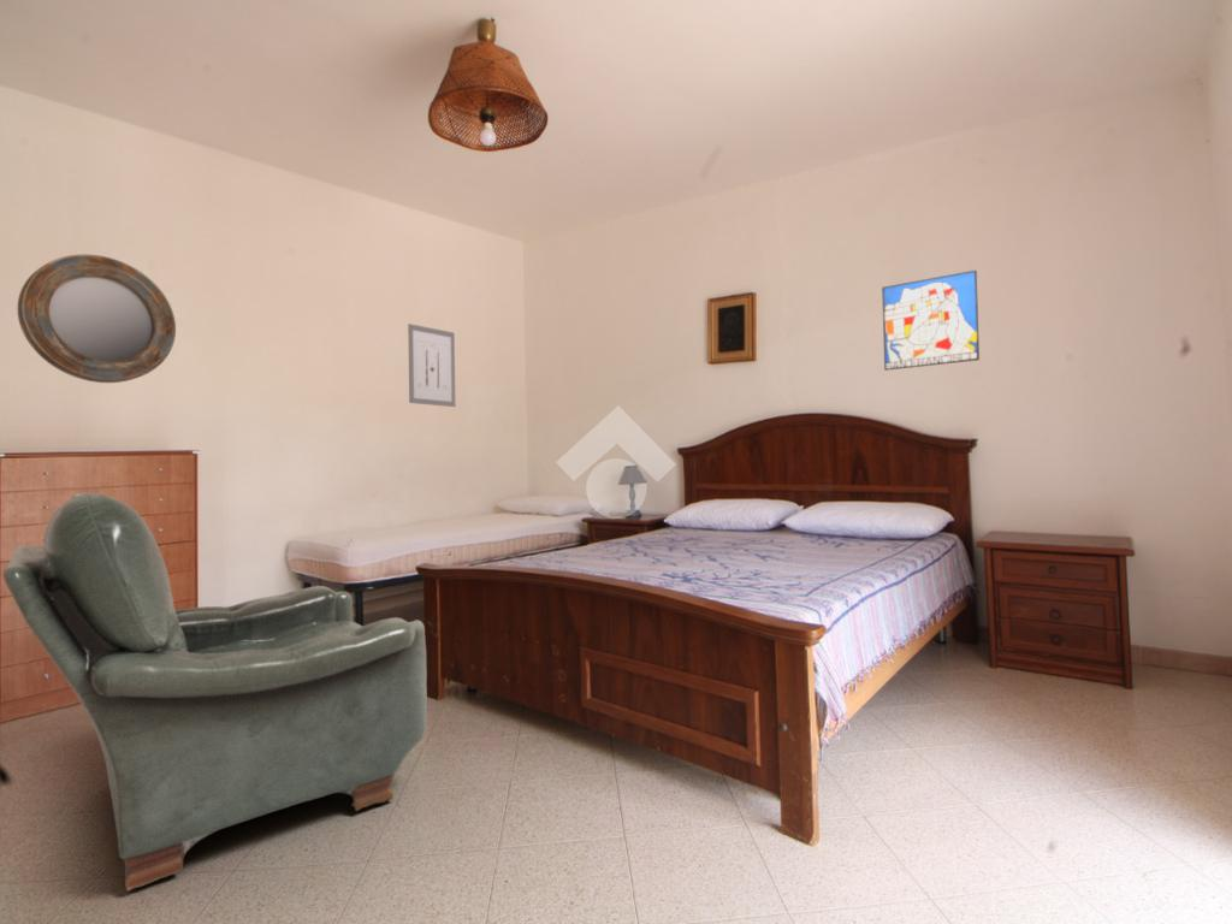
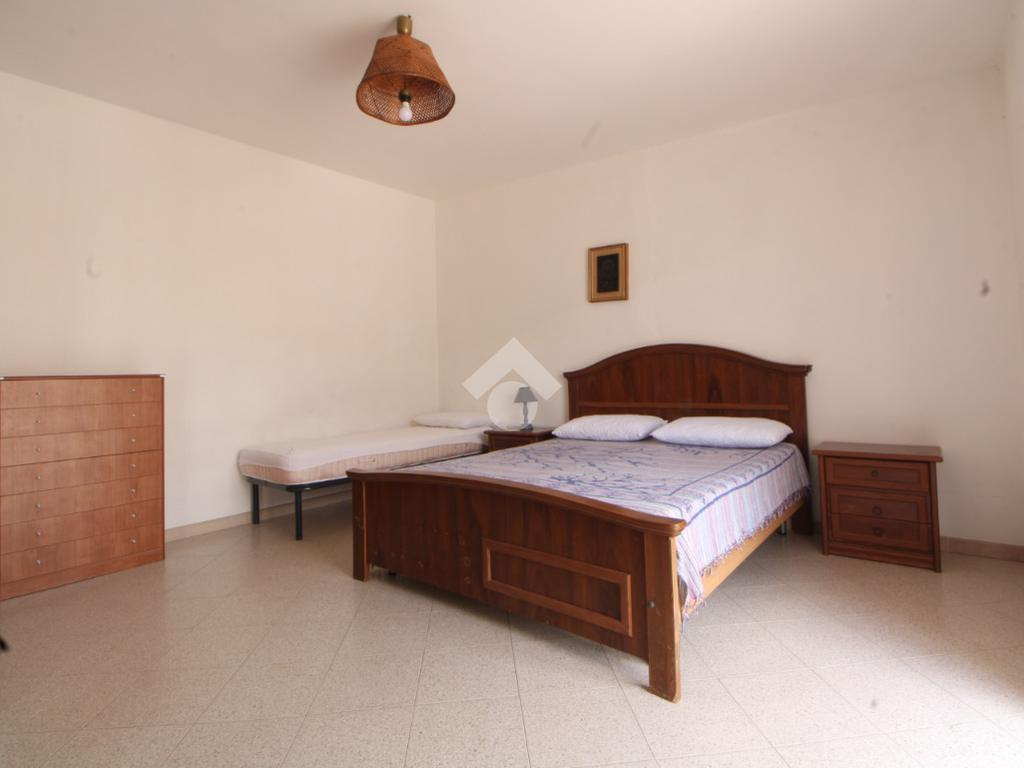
- wall art (929, 321)
- armchair (225, 644)
- home mirror (102, 319)
- wall art (432, 366)
